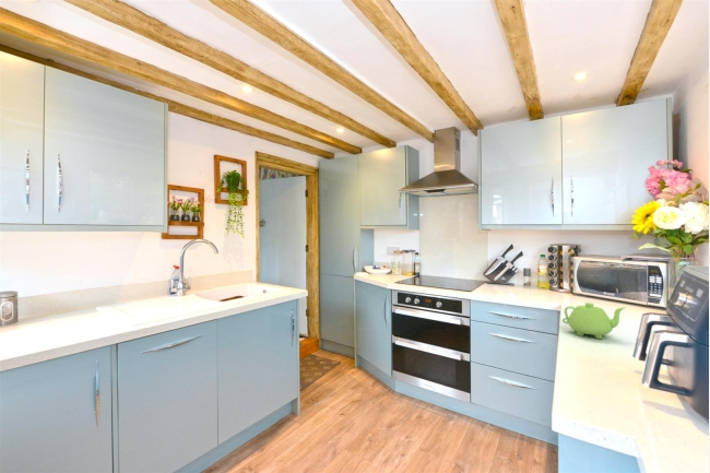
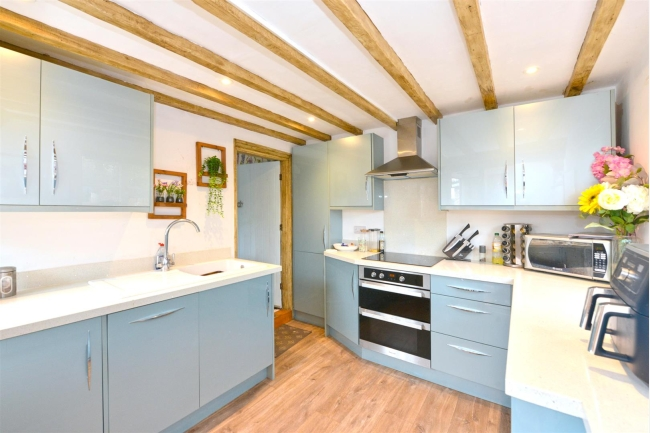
- teapot (592, 319)
